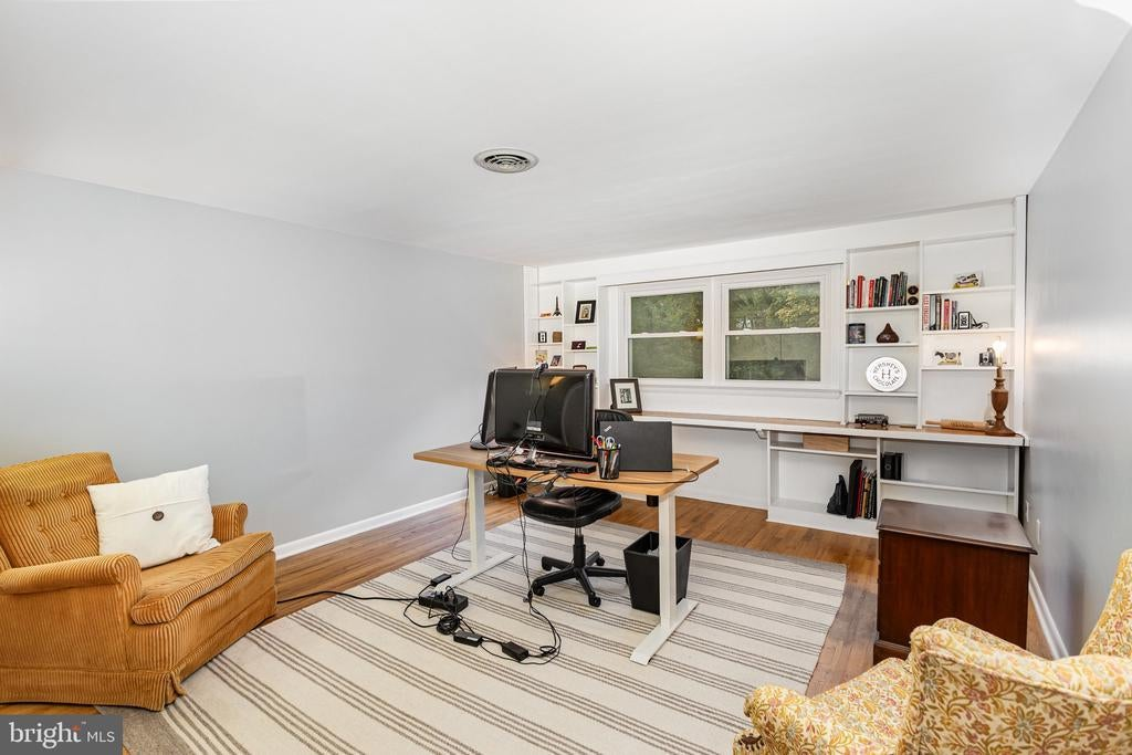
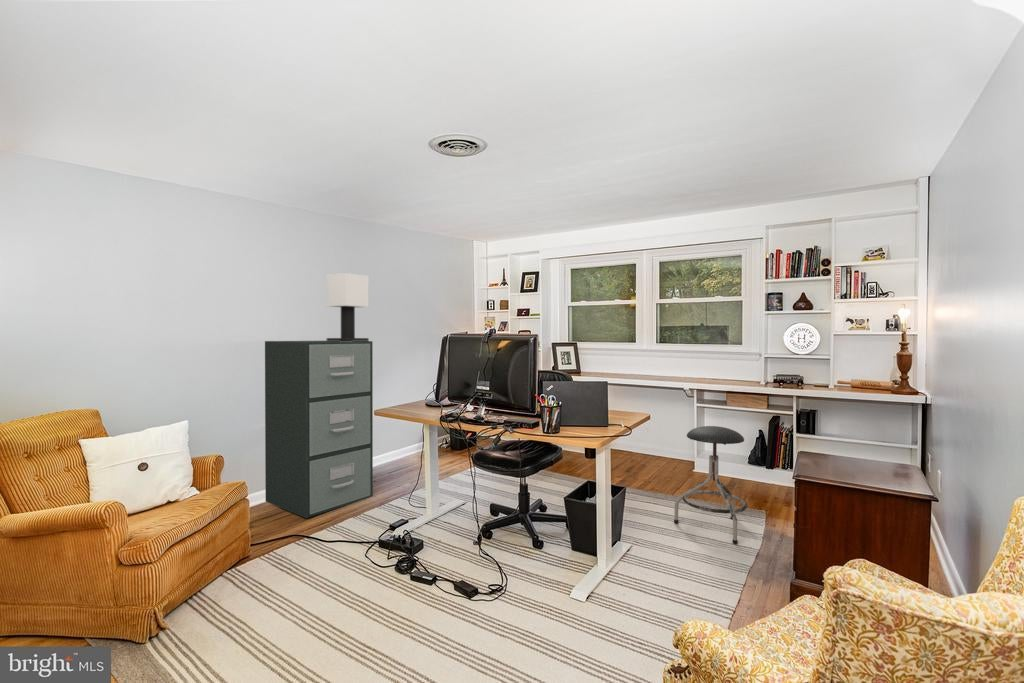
+ stool (709, 476)
+ table lamp (347, 308)
+ filing cabinet (321, 420)
